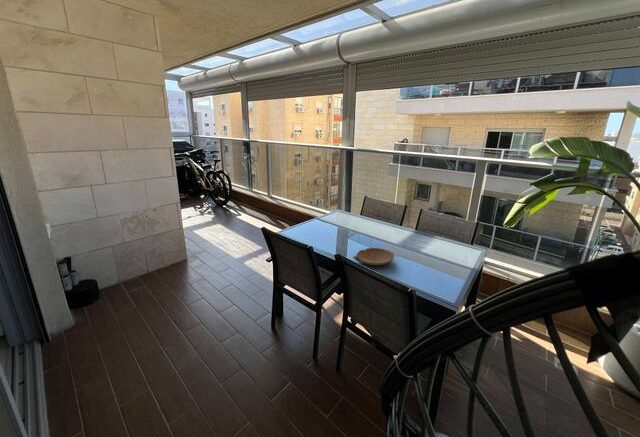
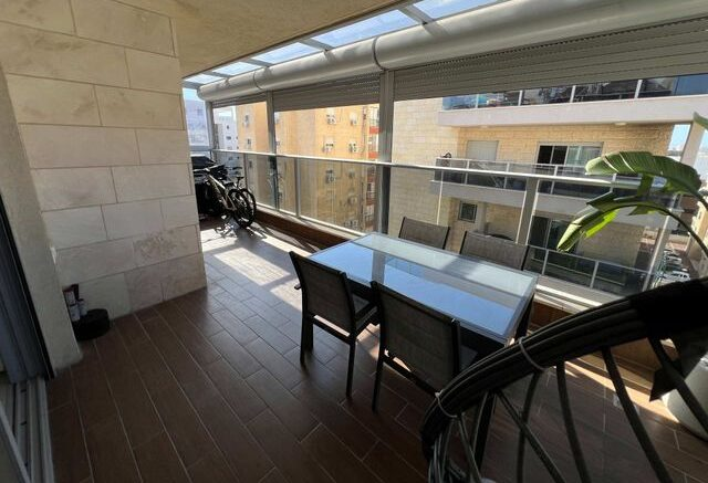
- bowl (374, 257)
